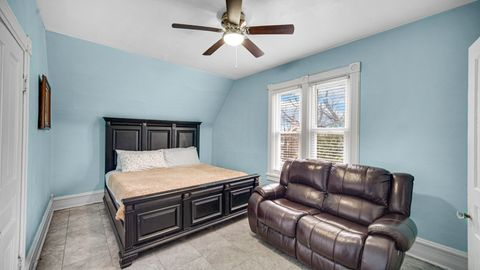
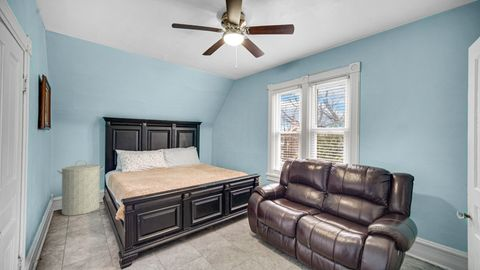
+ laundry hamper (81, 184)
